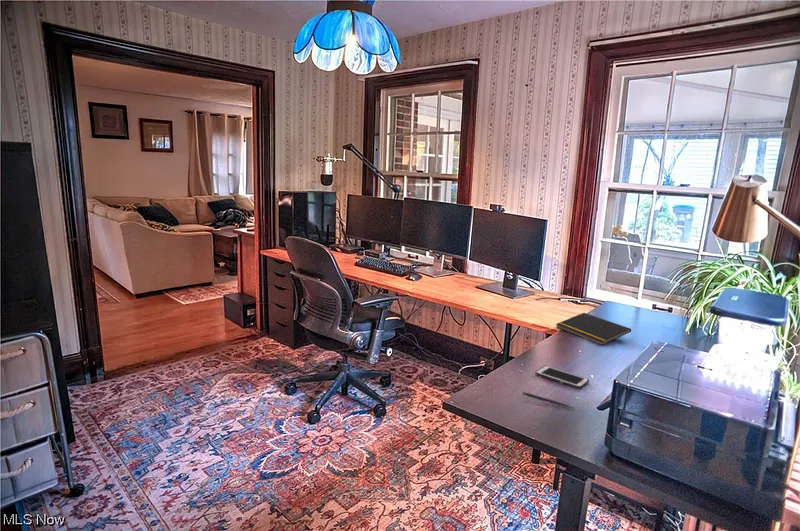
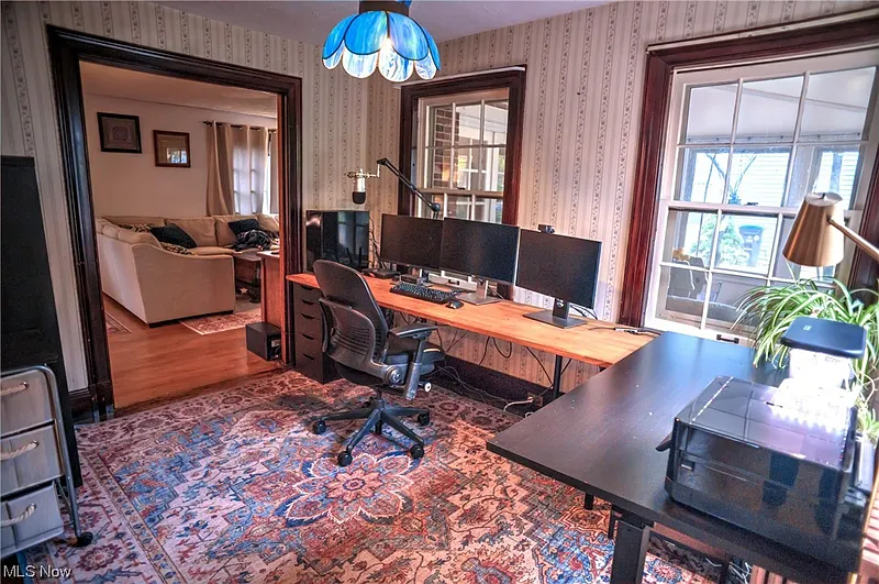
- cell phone (561, 376)
- notepad (592, 327)
- pen (548, 400)
